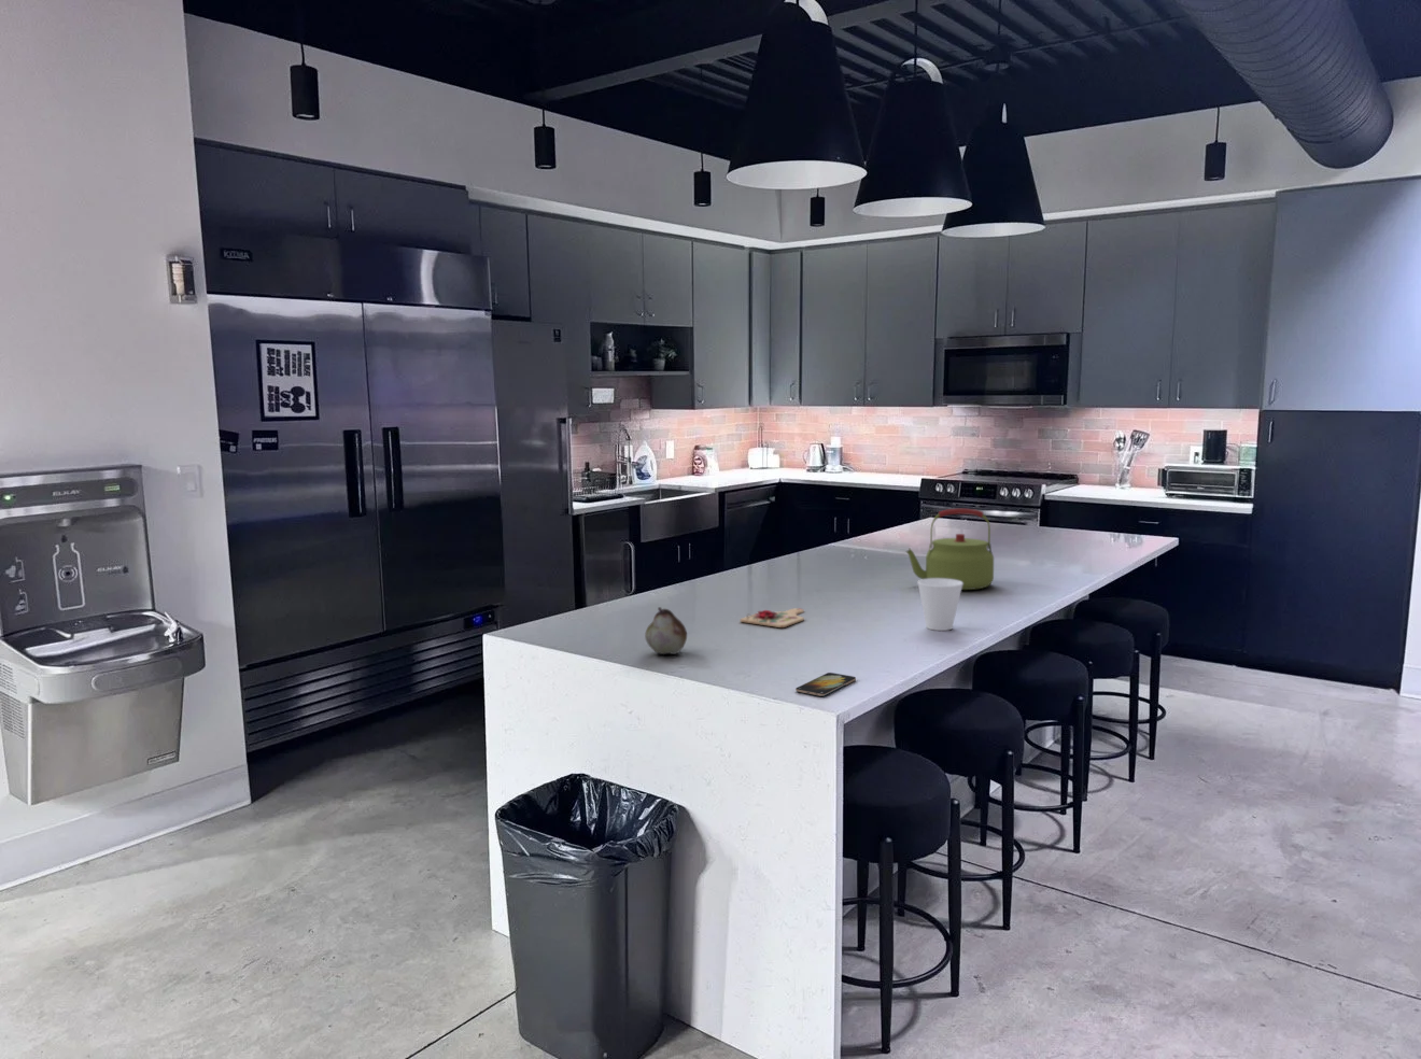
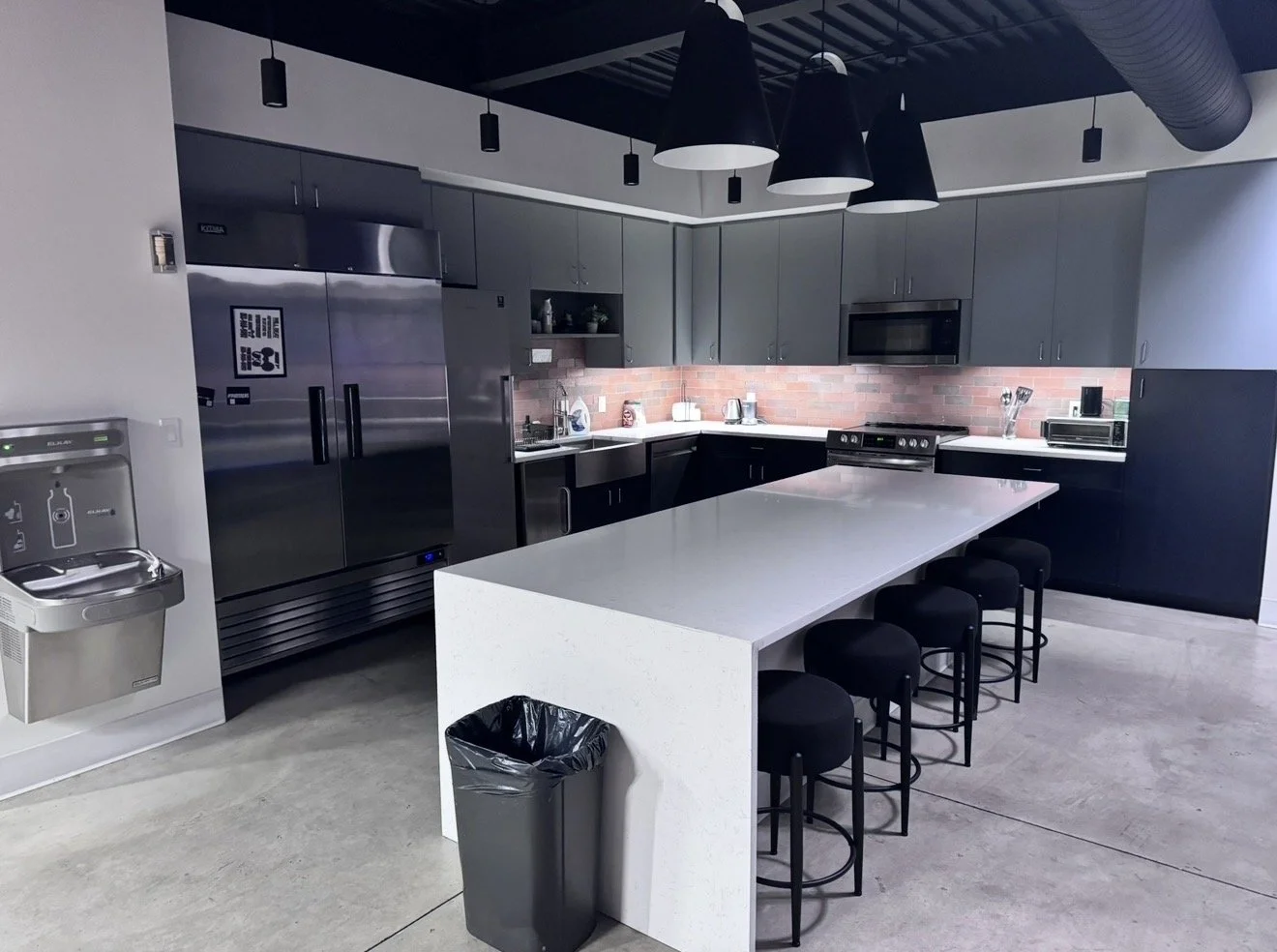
- fruit (667, 629)
- smartphone (826, 683)
- cup (939, 605)
- cutting board (780, 612)
- kettle (949, 546)
